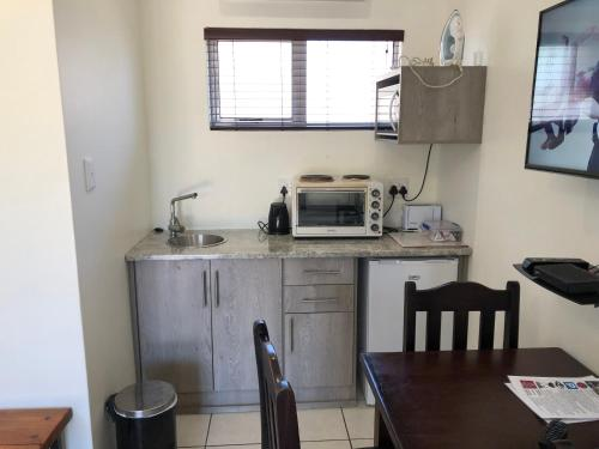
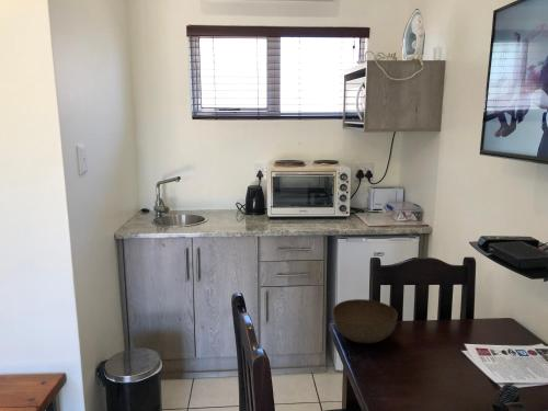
+ bowl (365, 323)
